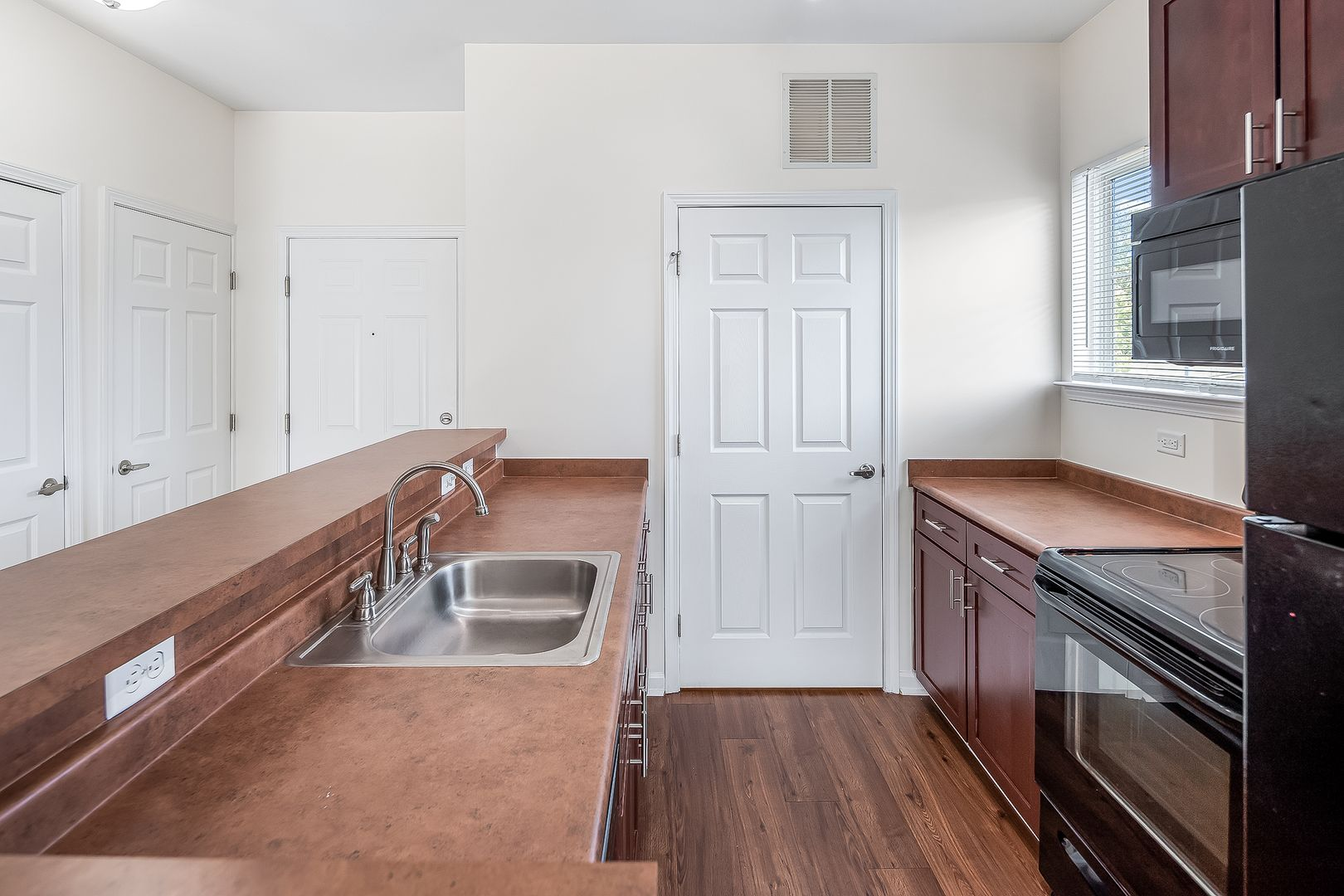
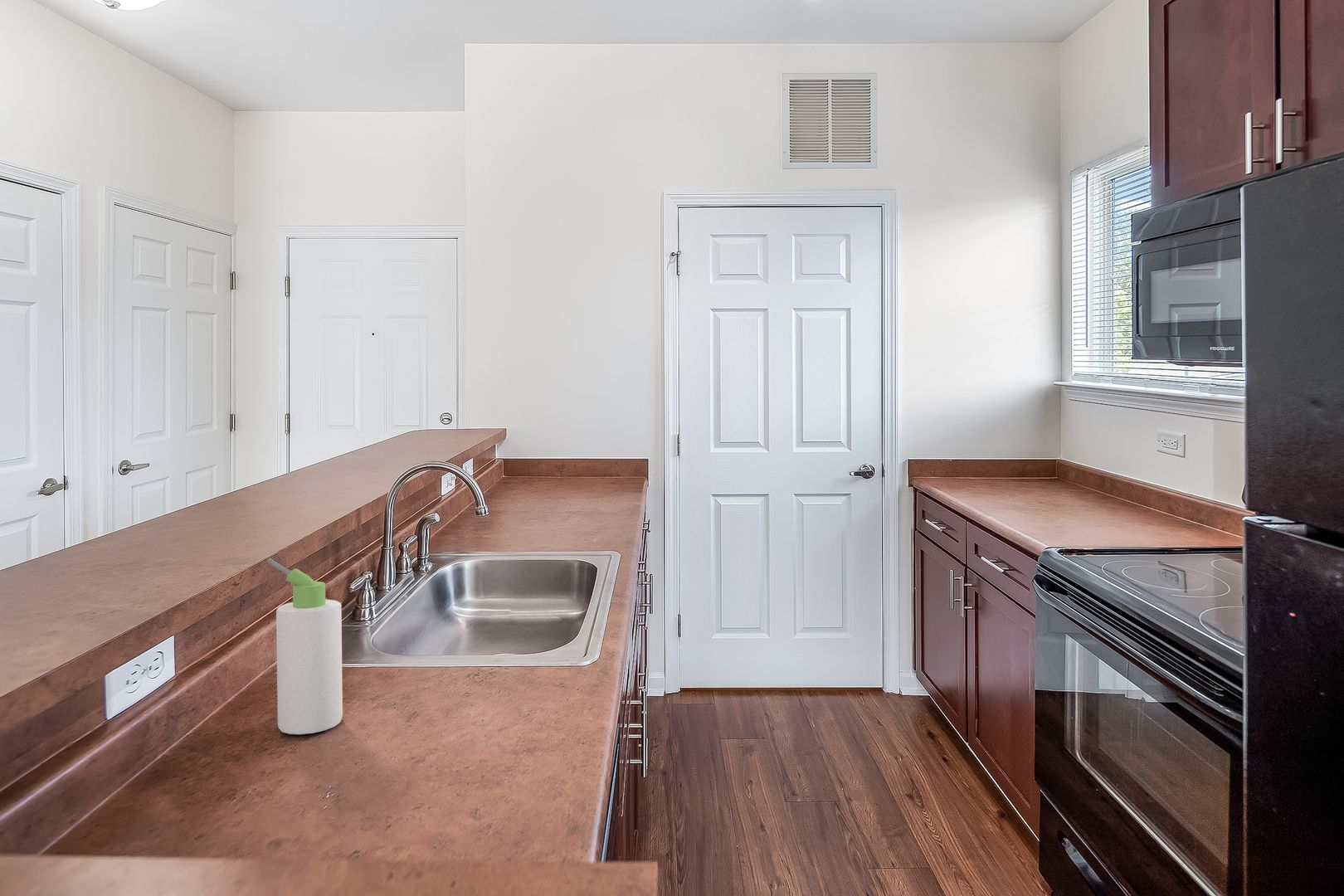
+ bottle (304, 641)
